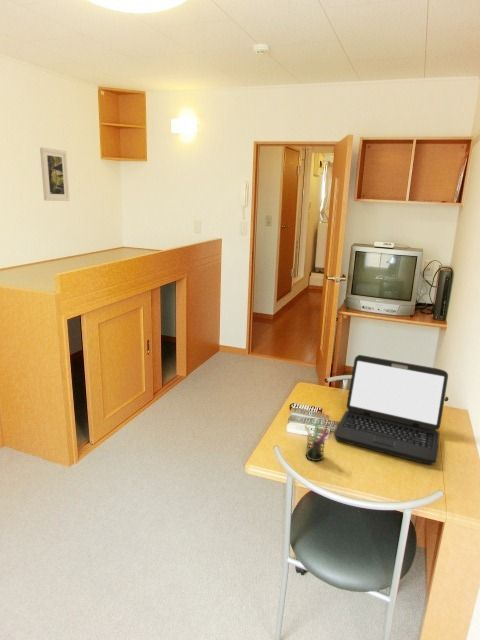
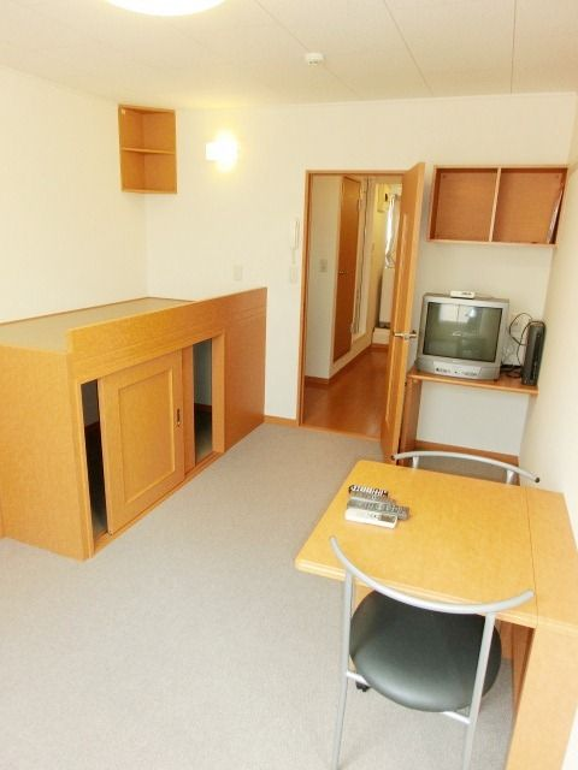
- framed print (55, 175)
- pen holder (317, 439)
- laptop (391, 404)
